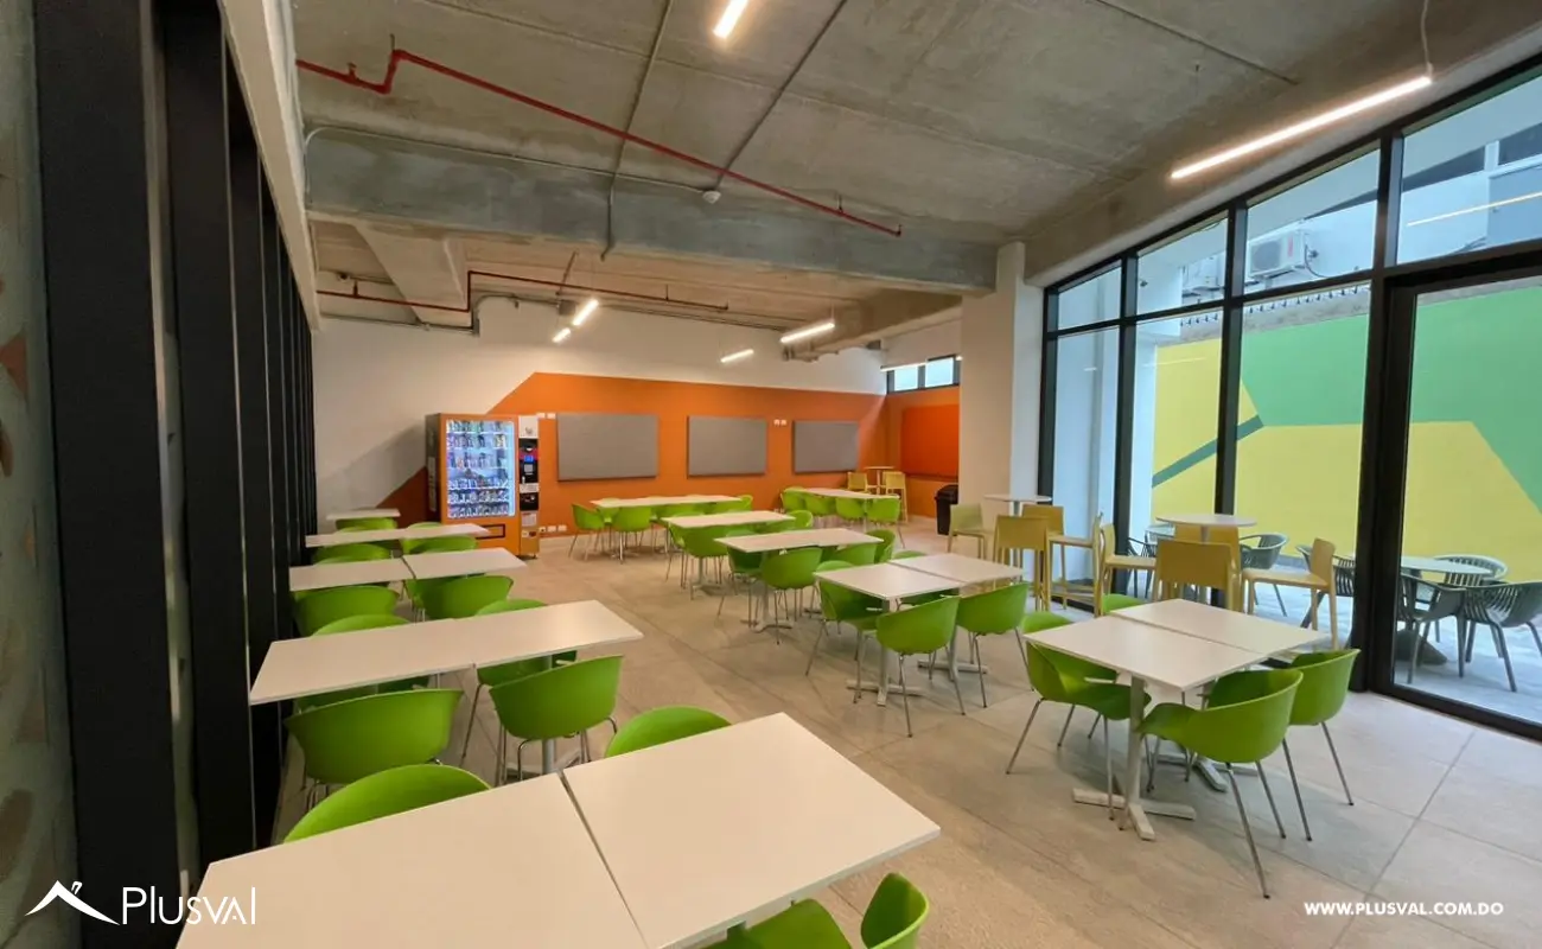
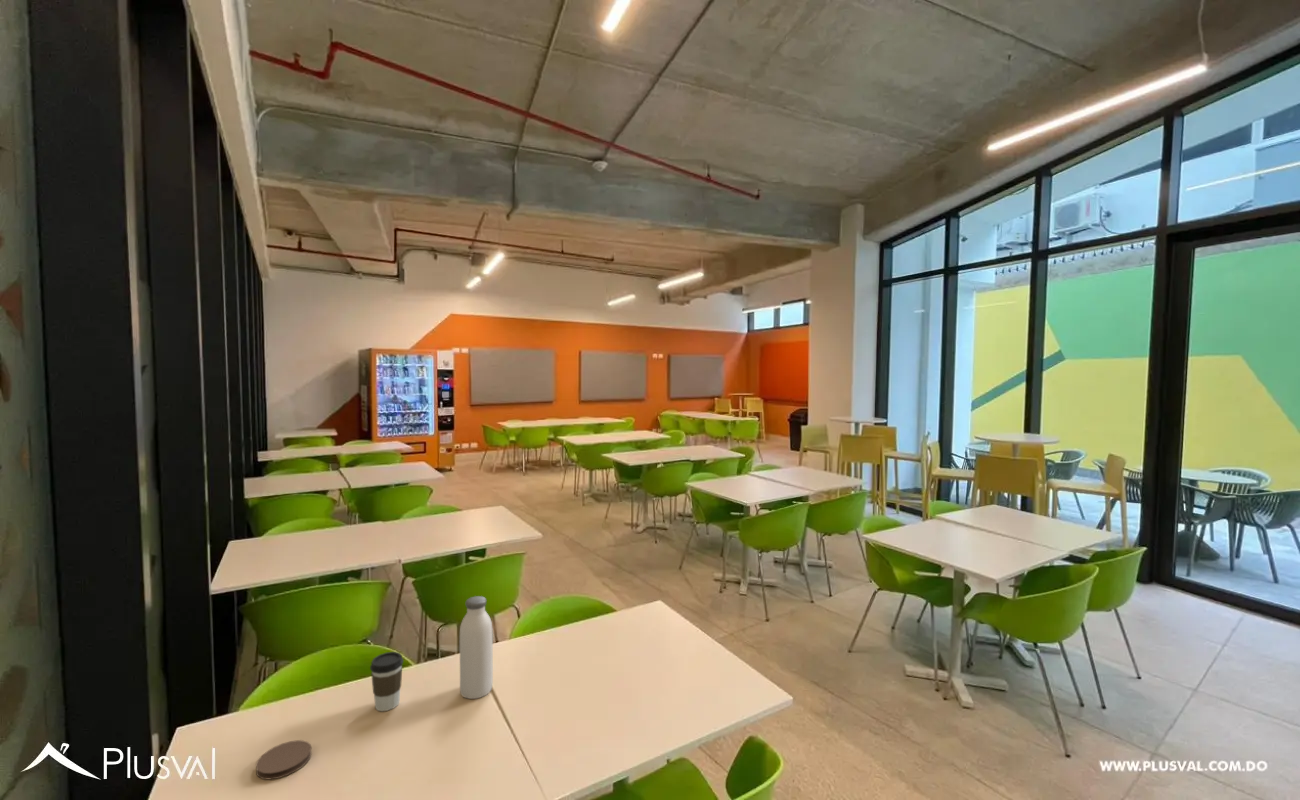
+ water bottle (476, 644)
+ coaster (284, 759)
+ coffee cup (387, 681)
